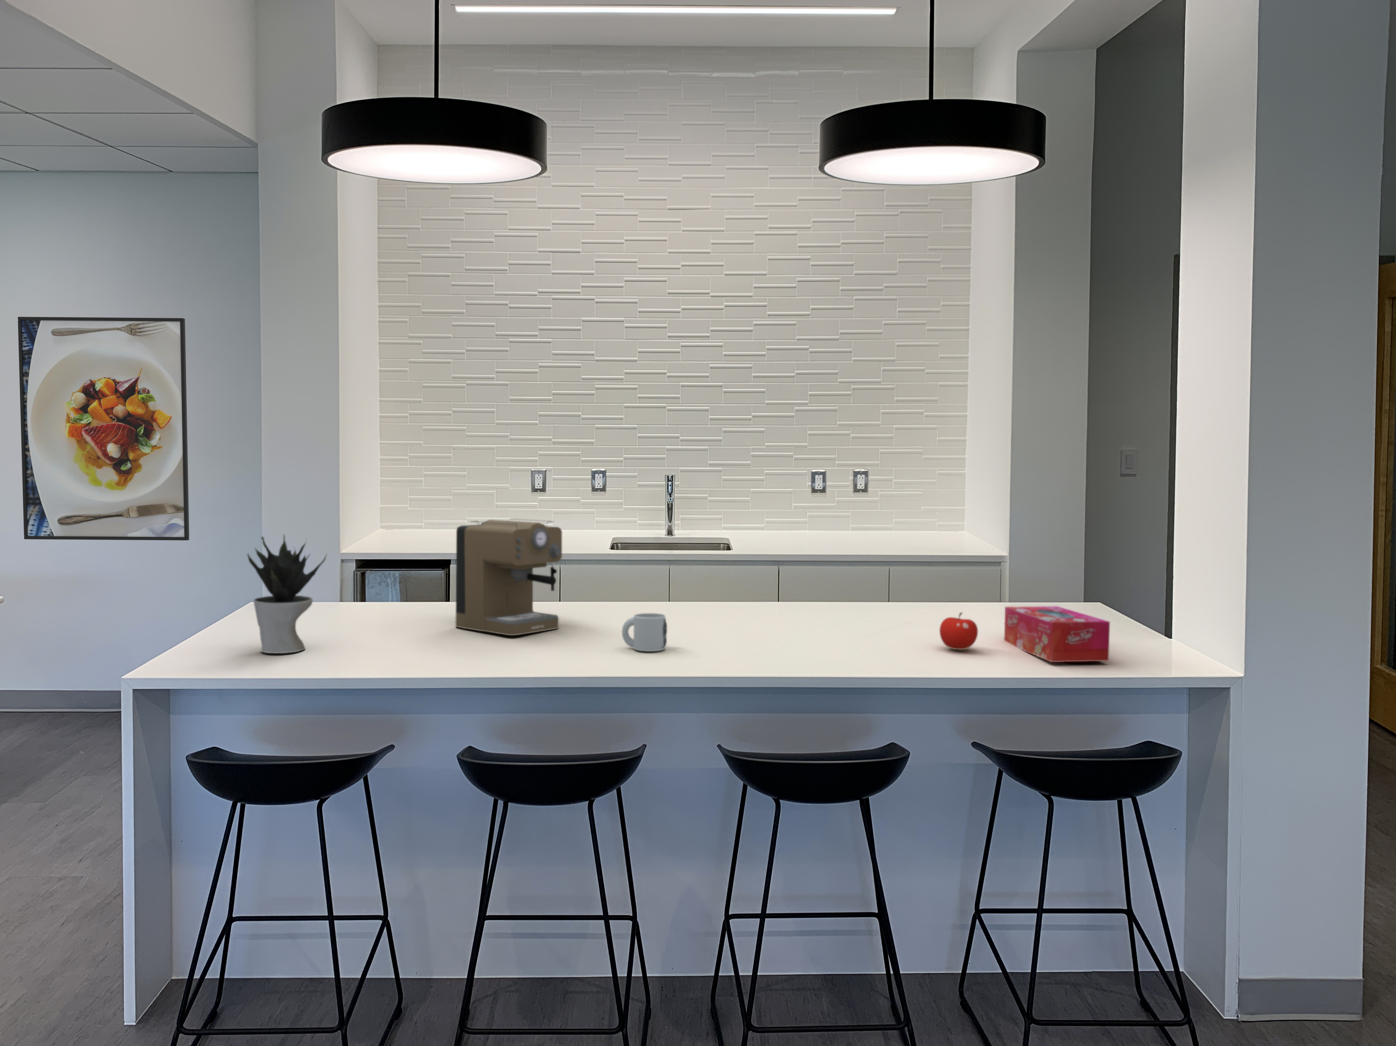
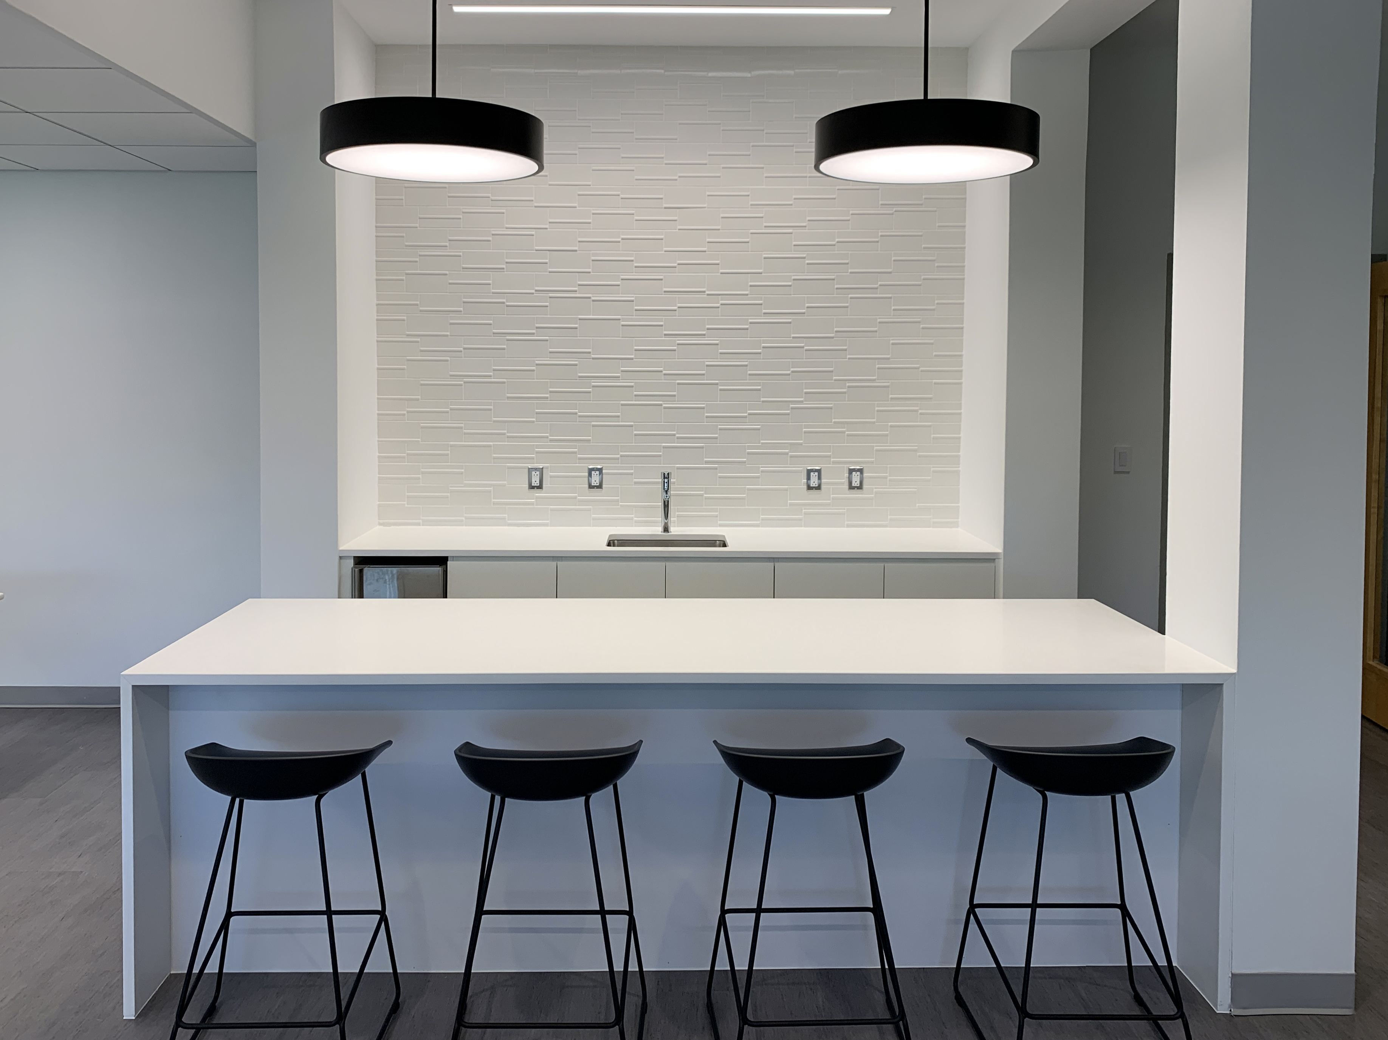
- fruit (959, 631)
- tissue box (1054, 633)
- mug (644, 632)
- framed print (104, 430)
- coffee maker (518, 575)
- potted plant (284, 592)
